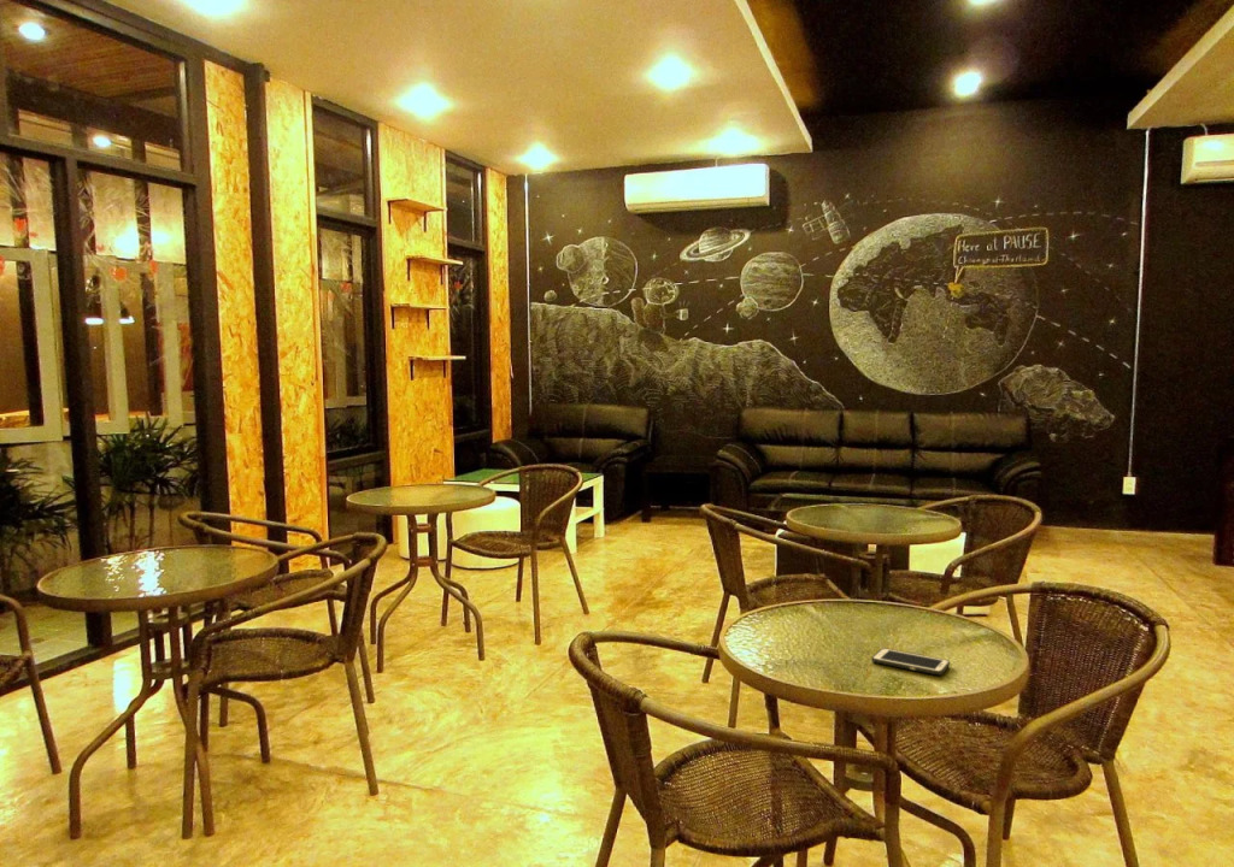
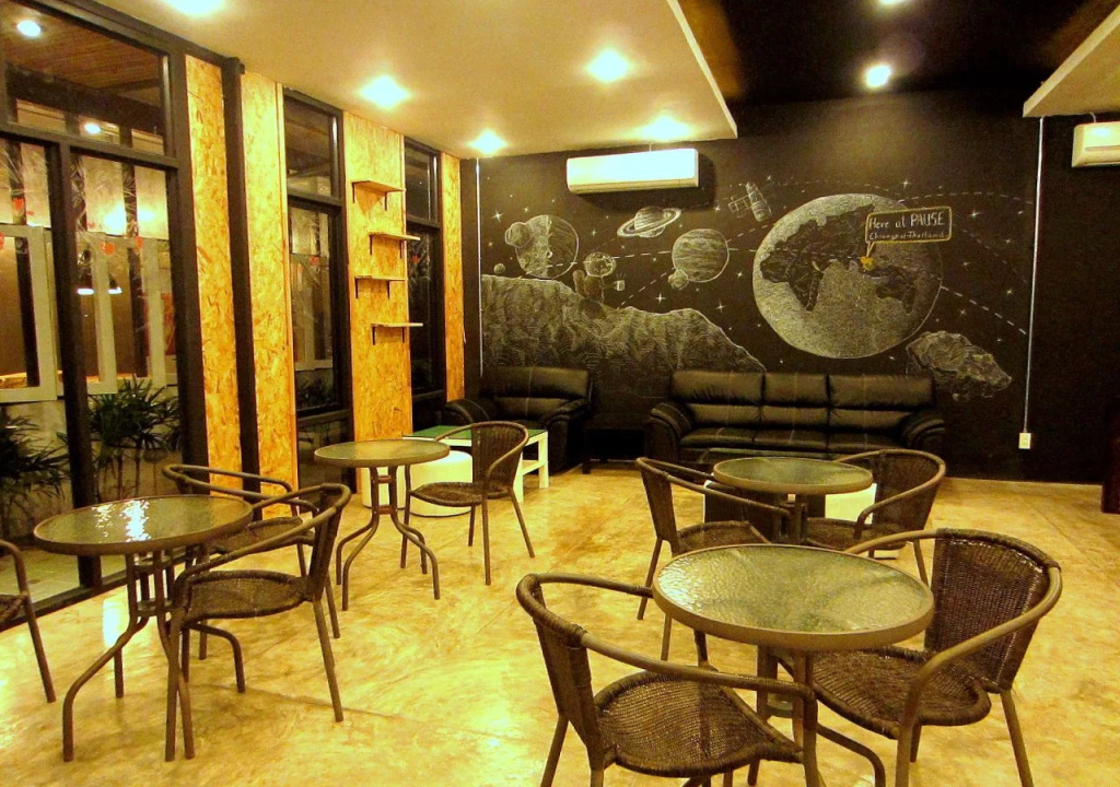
- cell phone (910, 661)
